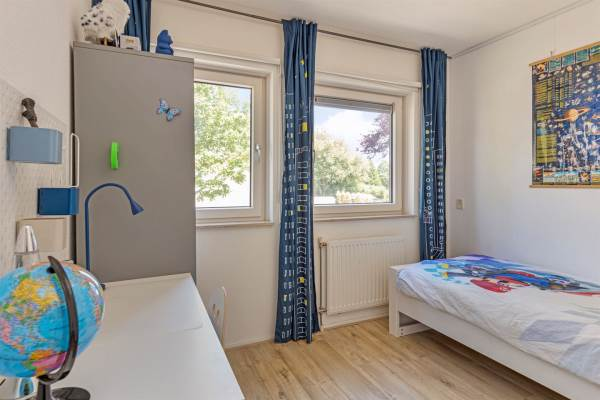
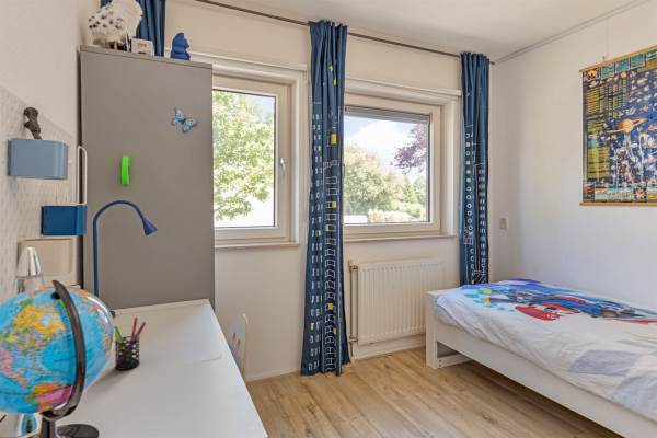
+ pen holder (126, 342)
